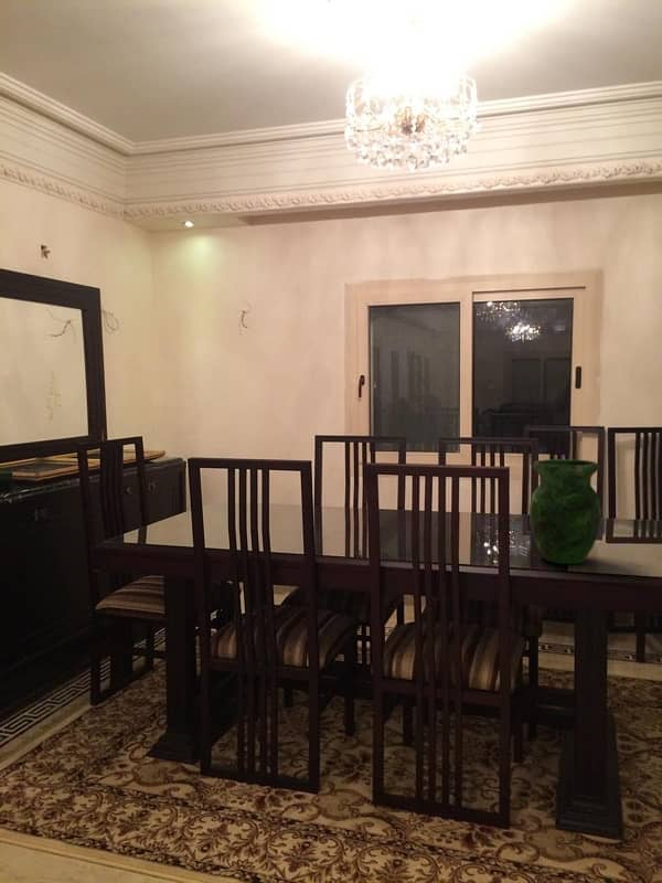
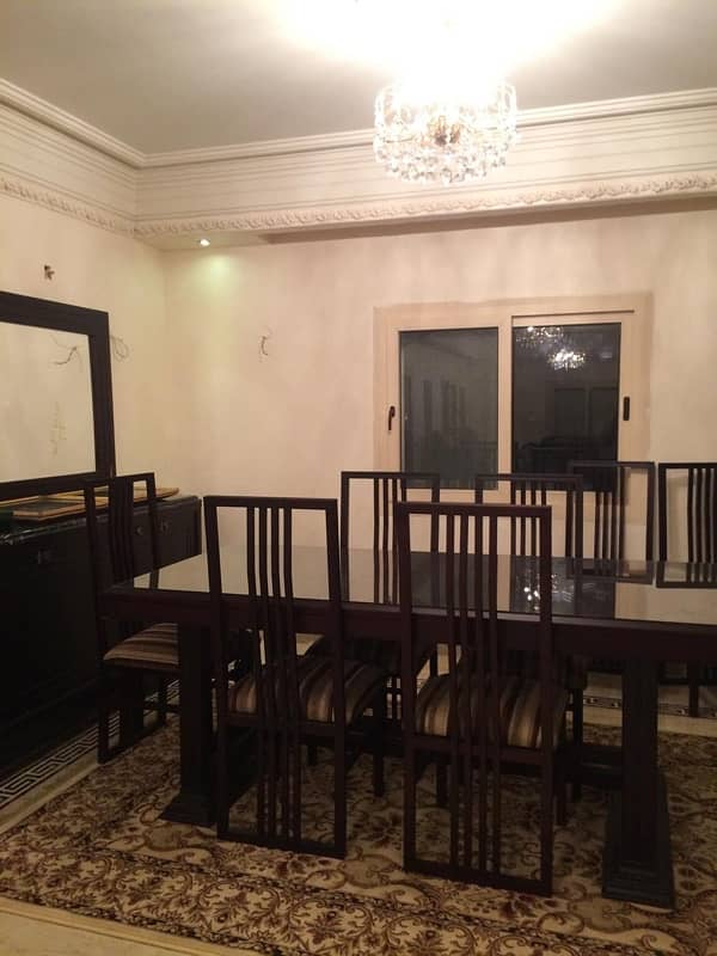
- vase (564, 510)
